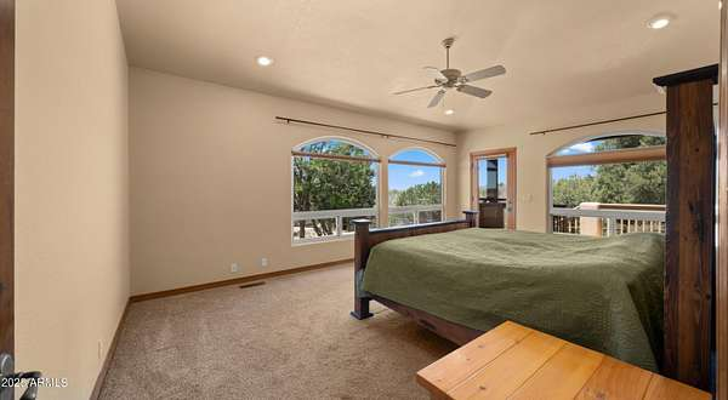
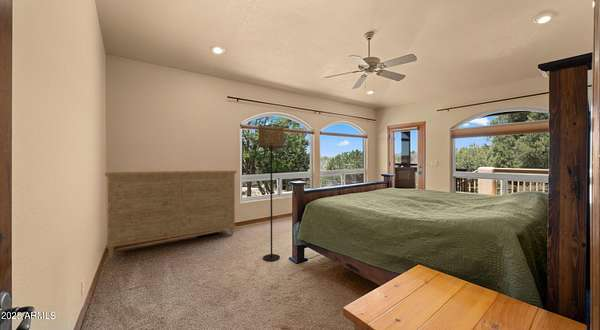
+ floor lamp (271, 192)
+ dresser (177, 206)
